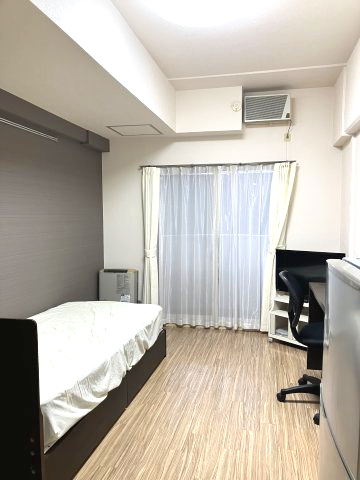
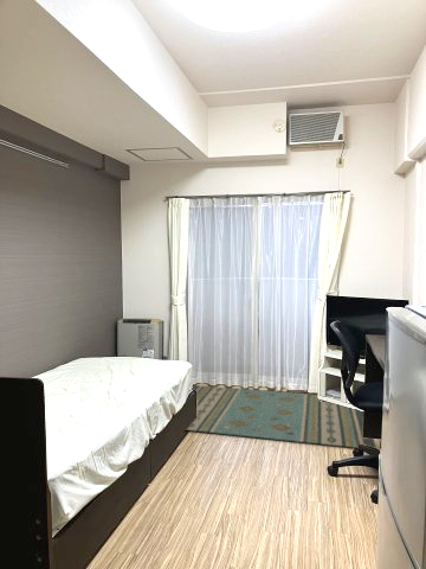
+ rug (265, 410)
